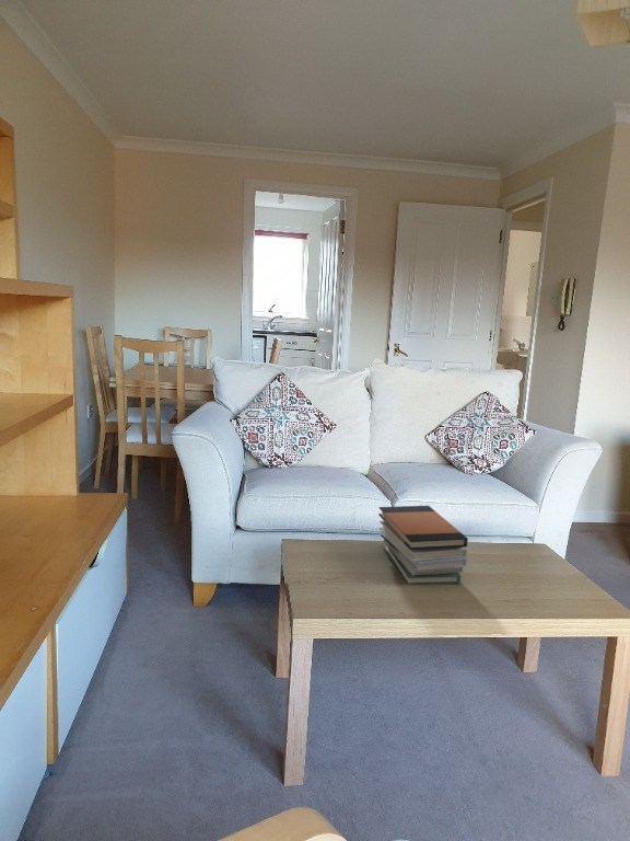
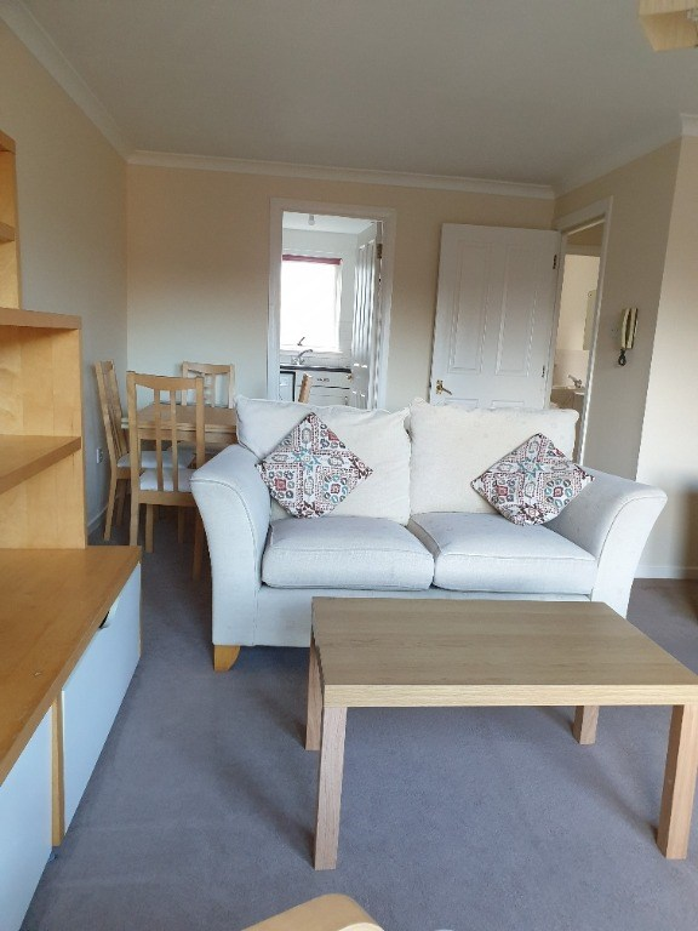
- book stack (420, 543)
